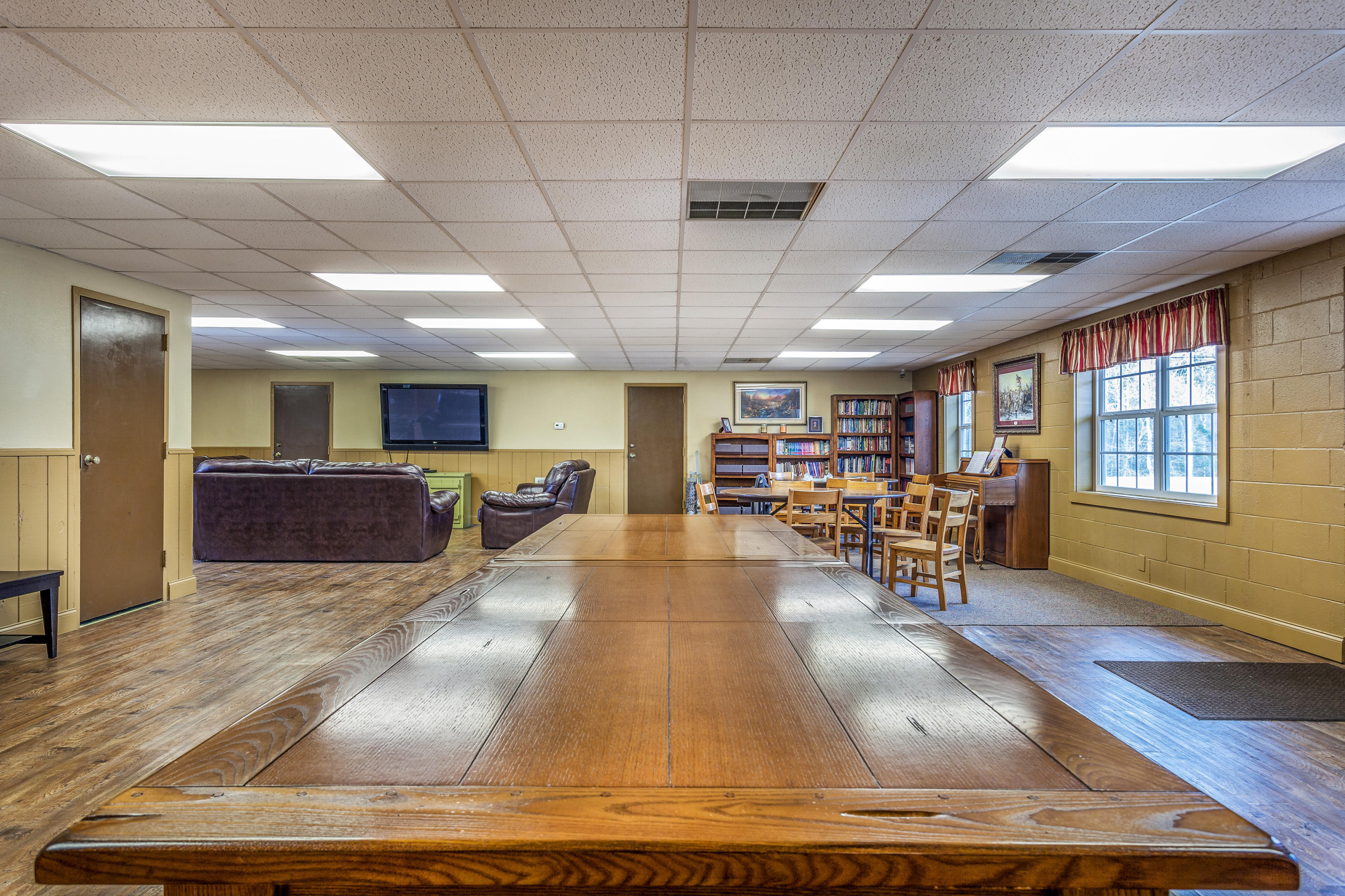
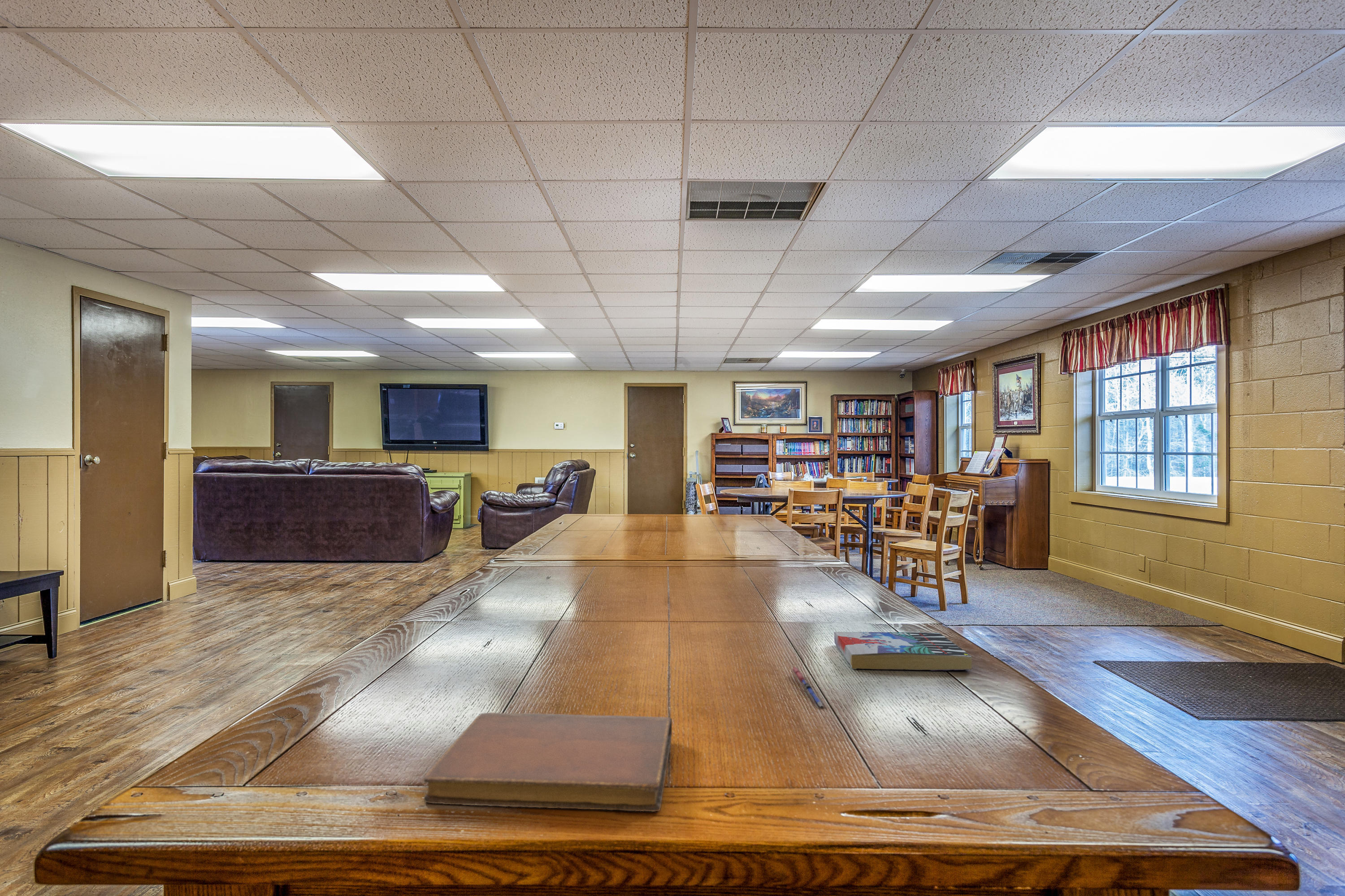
+ book (898, 648)
+ pen (807, 685)
+ notebook (560, 754)
